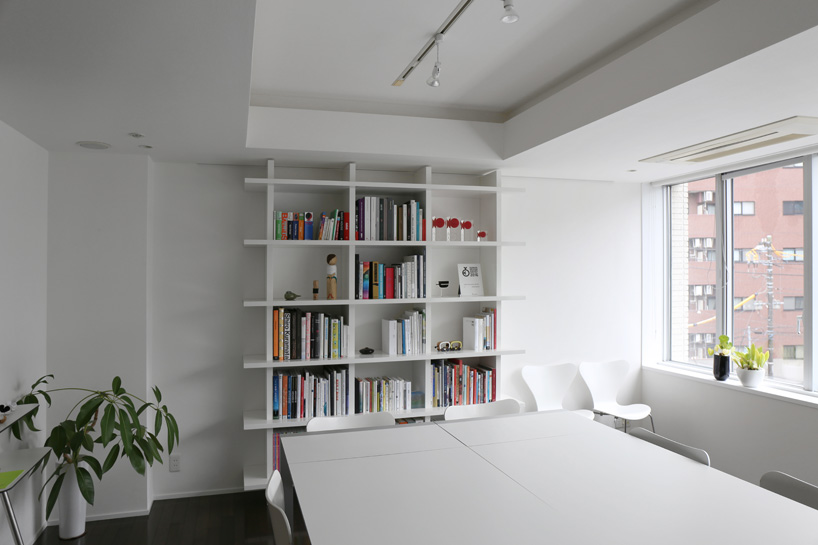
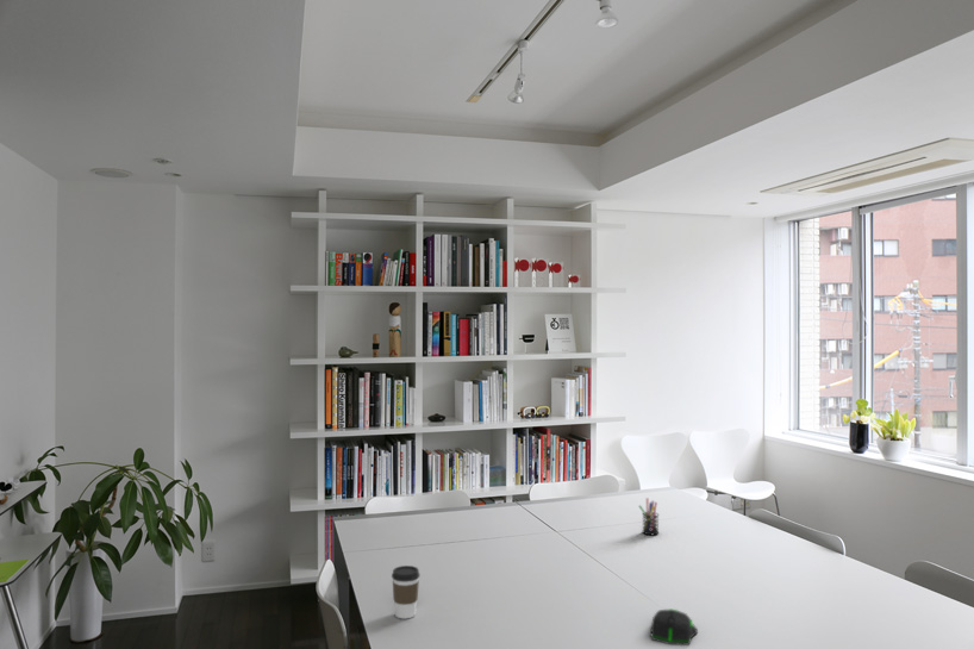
+ computer mouse (674, 623)
+ pen holder (648, 516)
+ coffee cup (405, 592)
